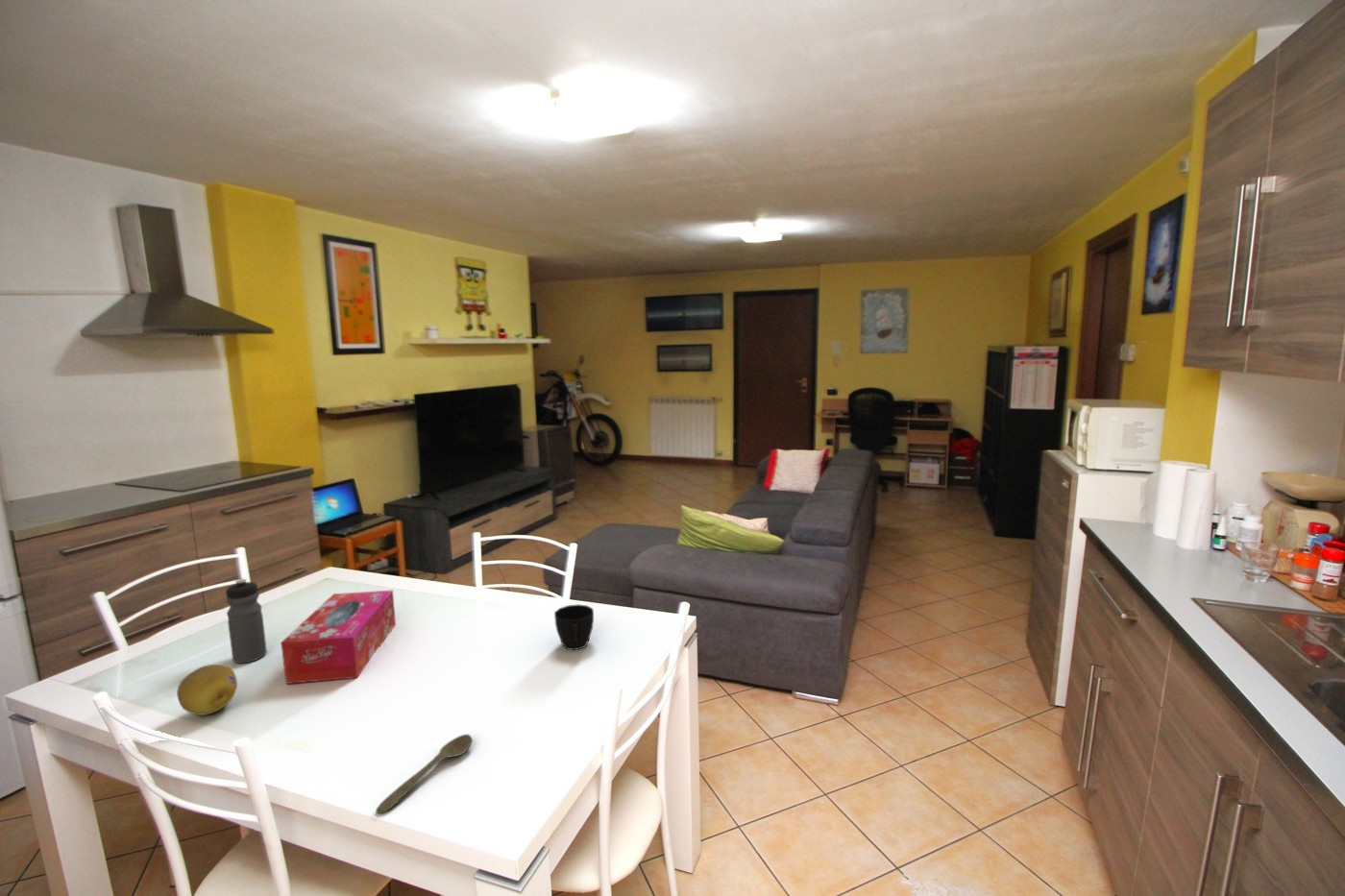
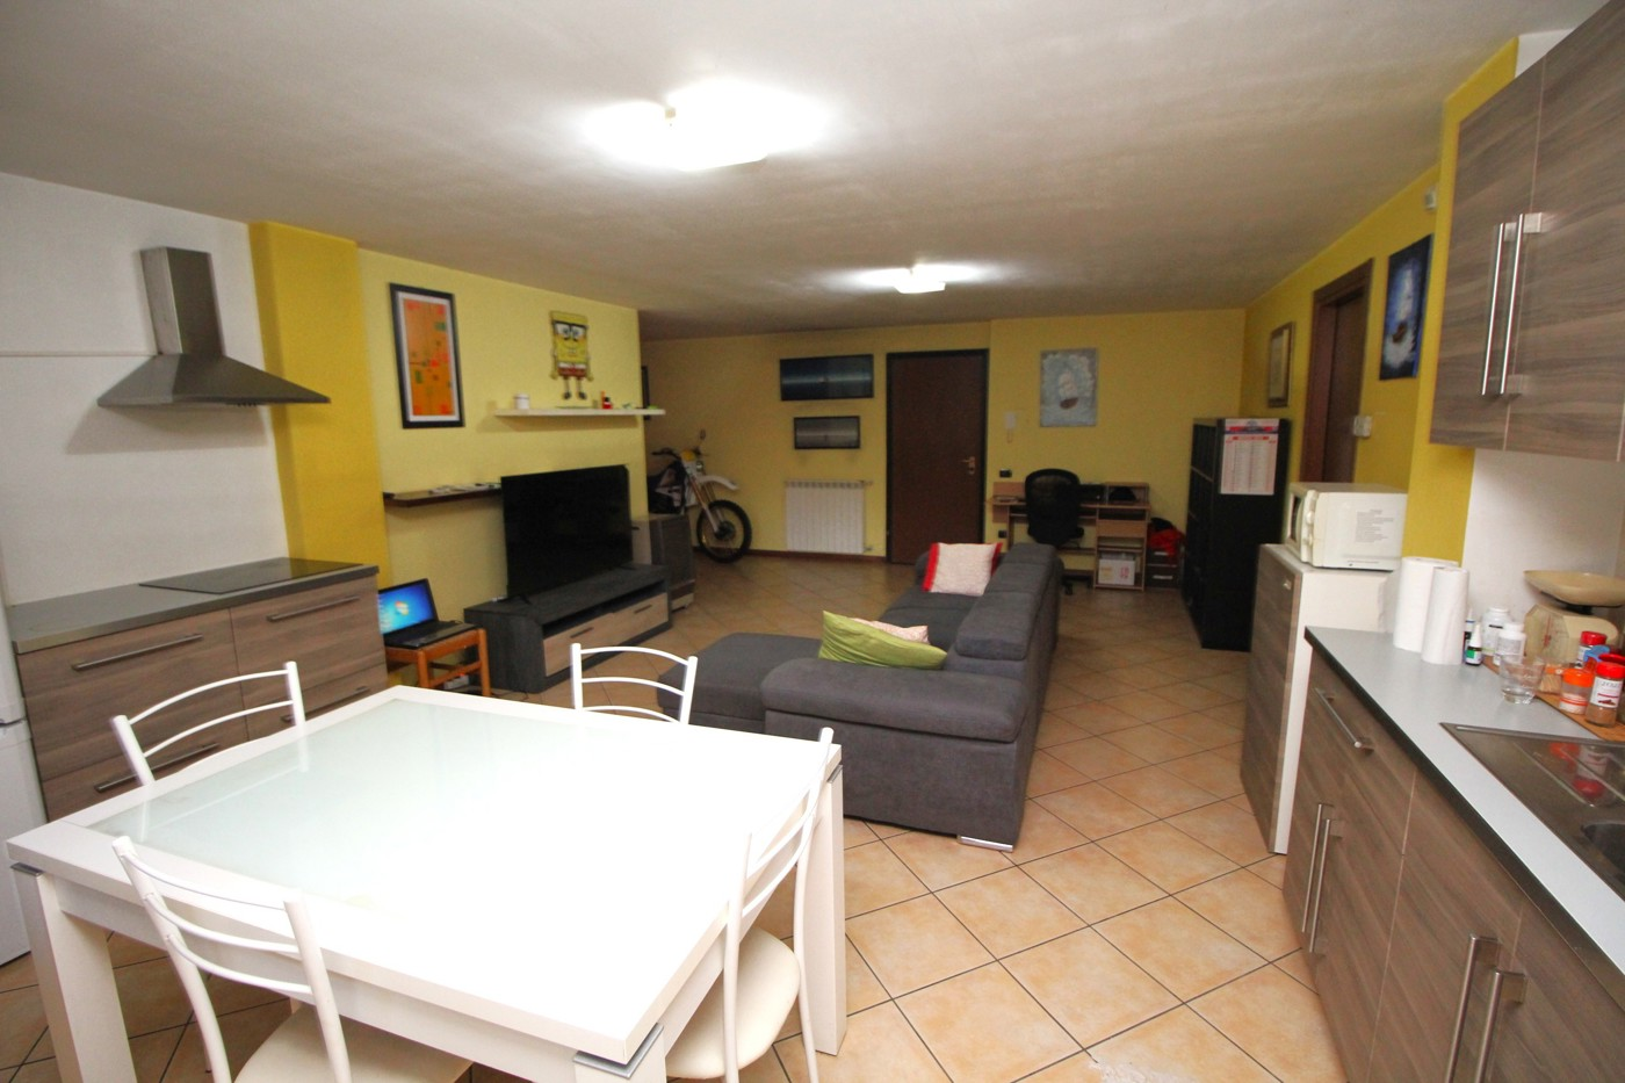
- water bottle (245, 618)
- cup (573, 629)
- fruit (208, 689)
- tissue box (344, 632)
- spoon (427, 770)
